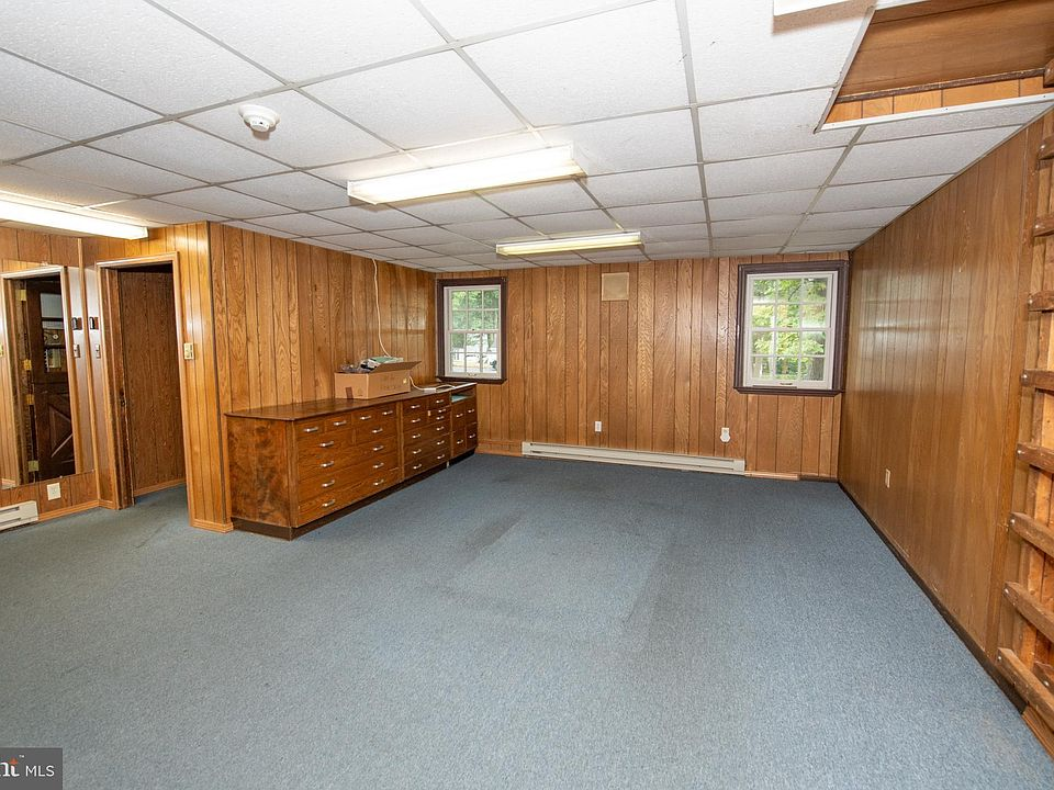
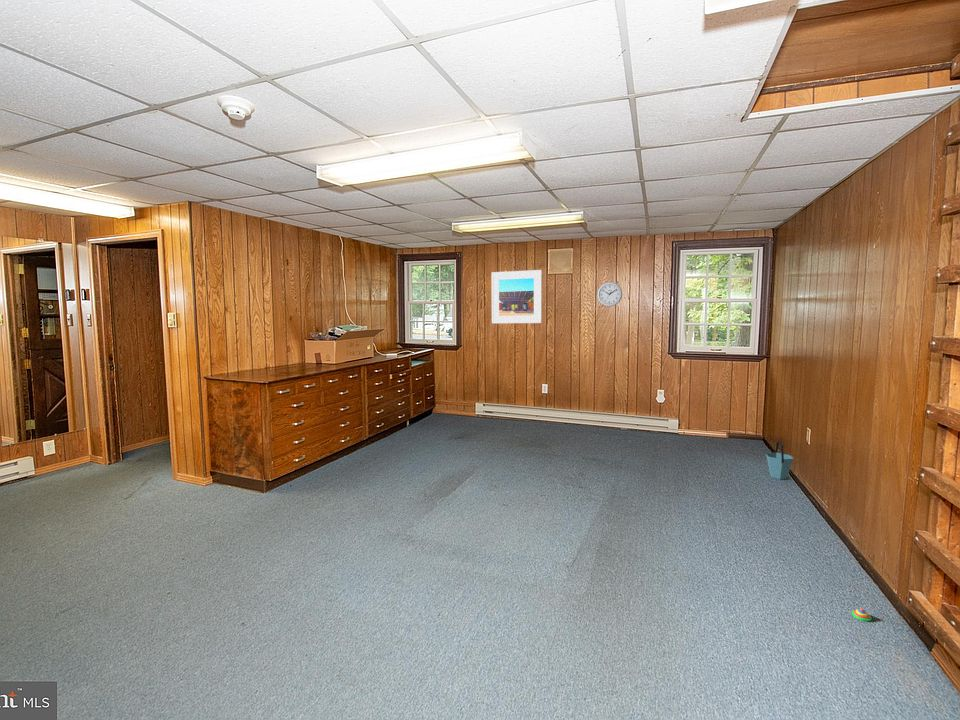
+ wall clock (609, 294)
+ bucket (779, 460)
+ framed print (516, 297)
+ stacking toy (880, 616)
